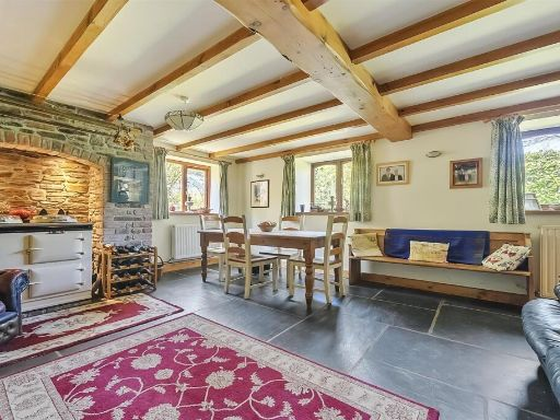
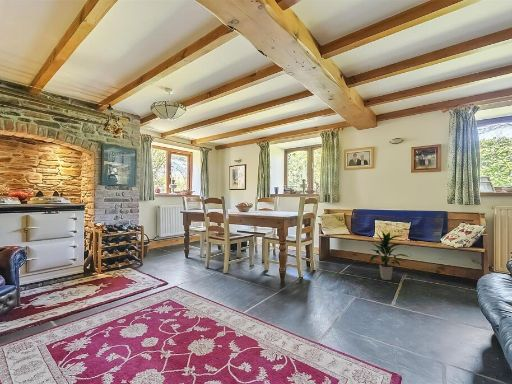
+ indoor plant (386, 254)
